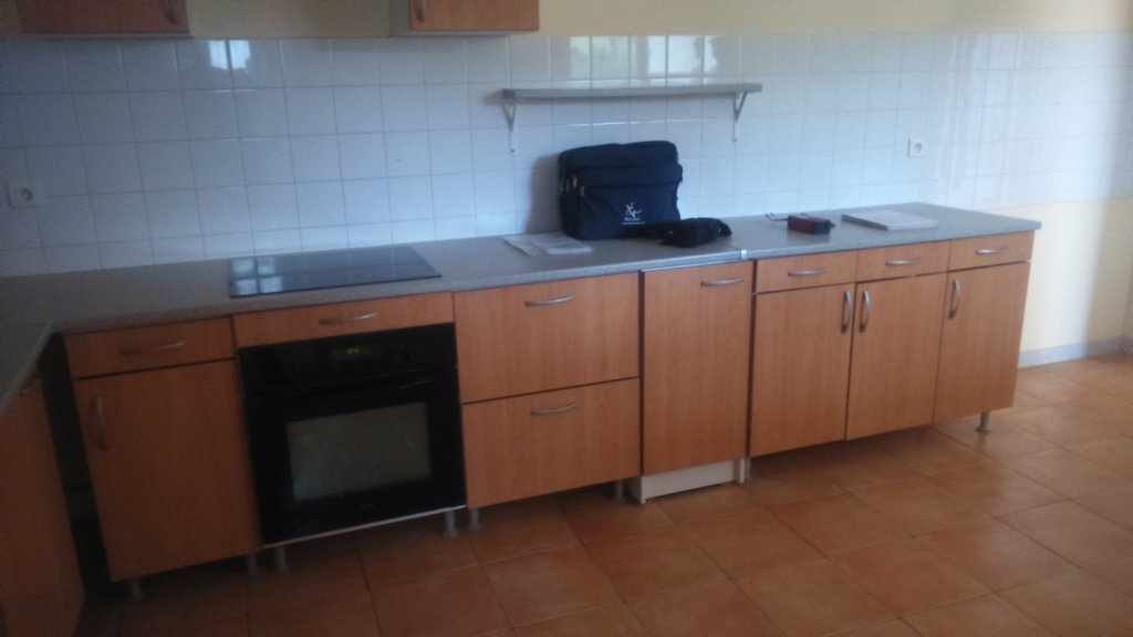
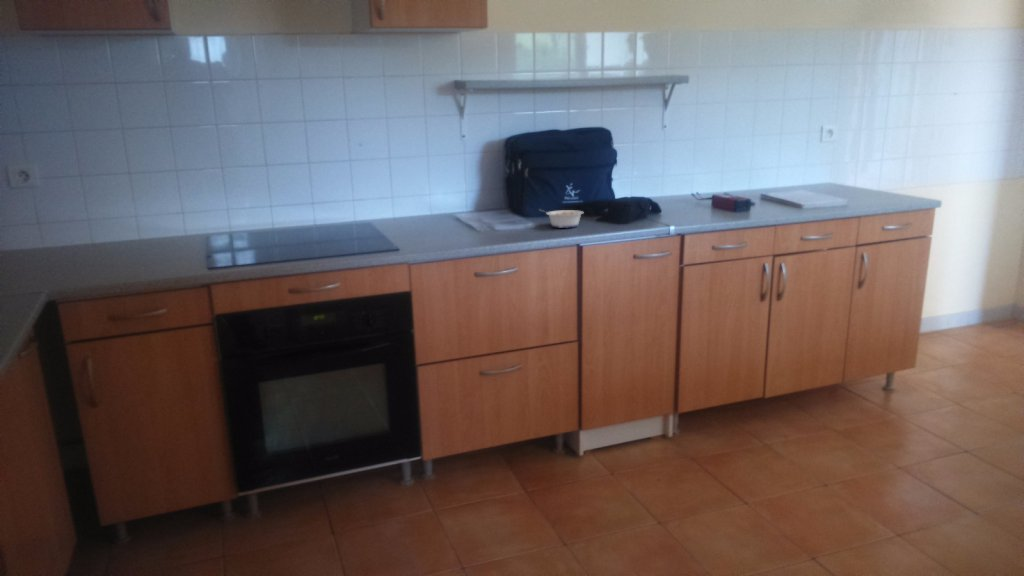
+ legume (563, 218)
